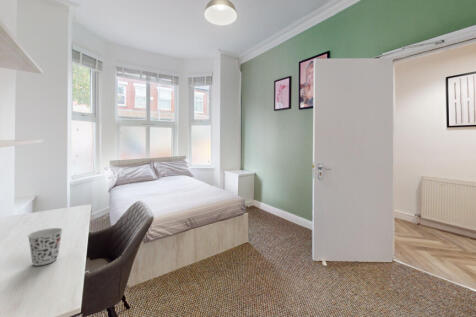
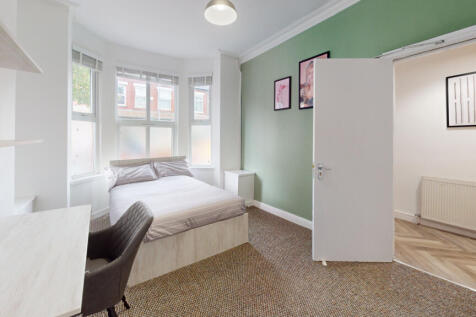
- cup (45, 246)
